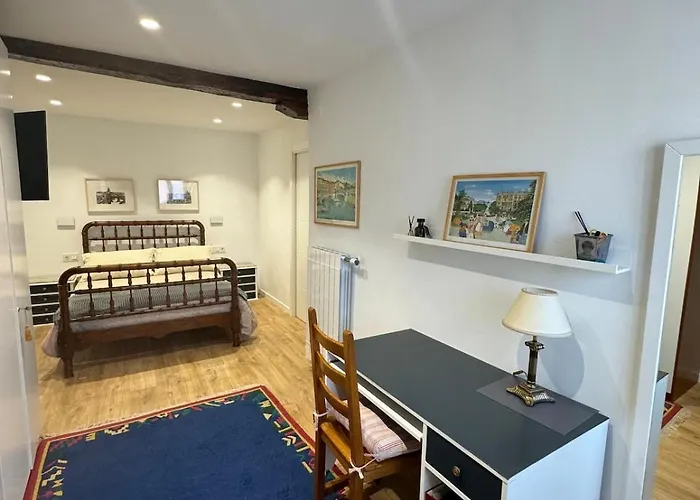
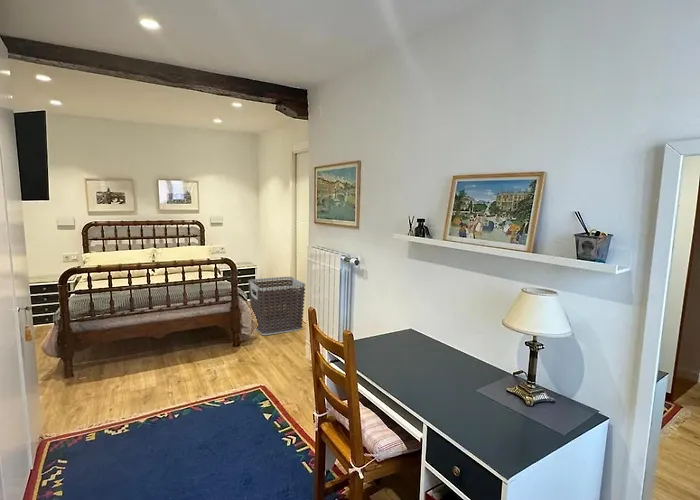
+ clothes hamper (276, 304)
